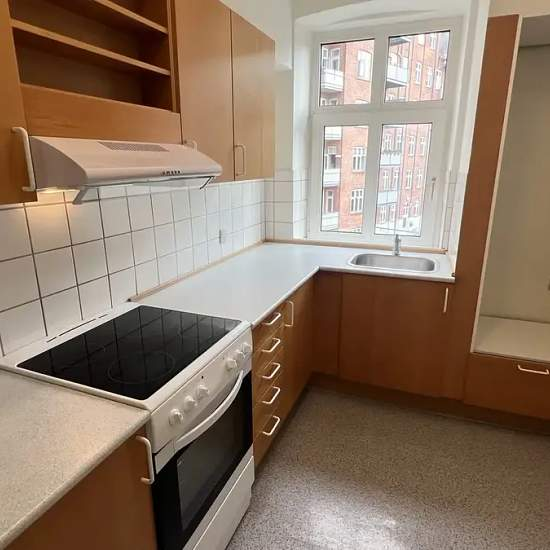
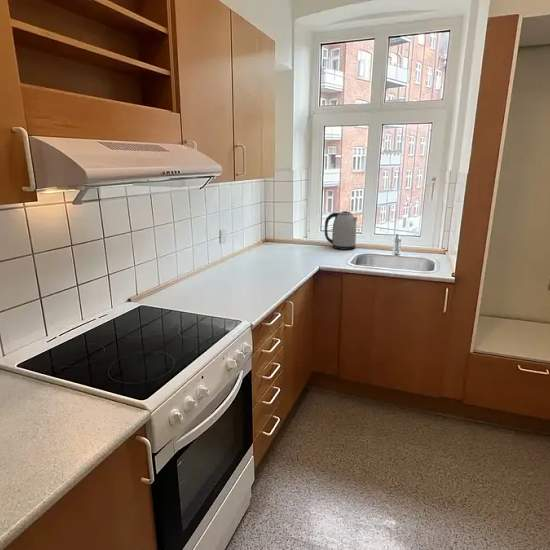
+ kettle (340, 229)
